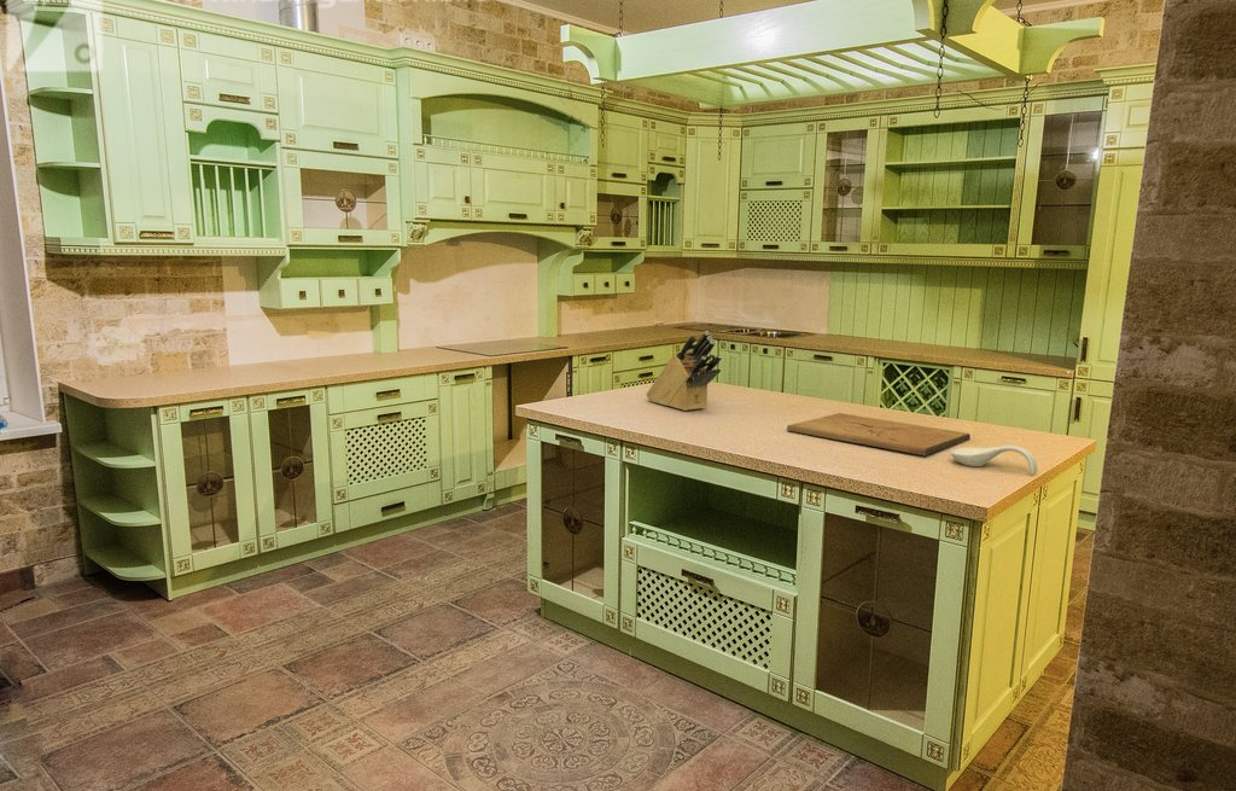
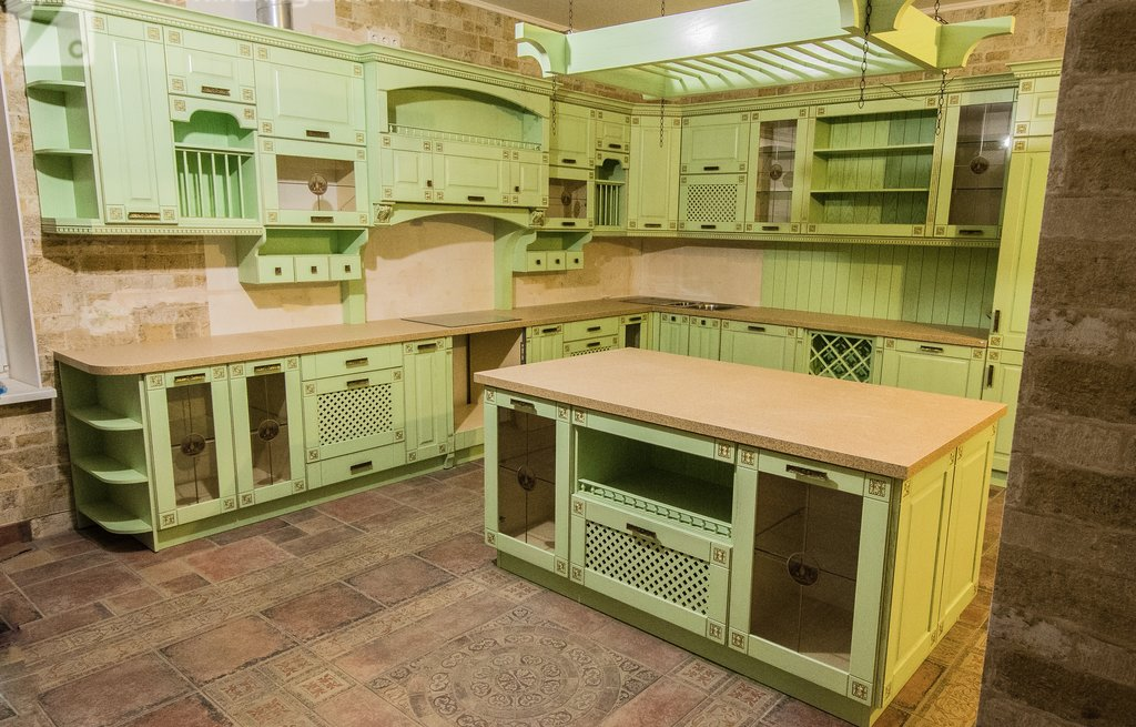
- knife block (683, 367)
- spoon rest (992, 455)
- cutting board (876, 431)
